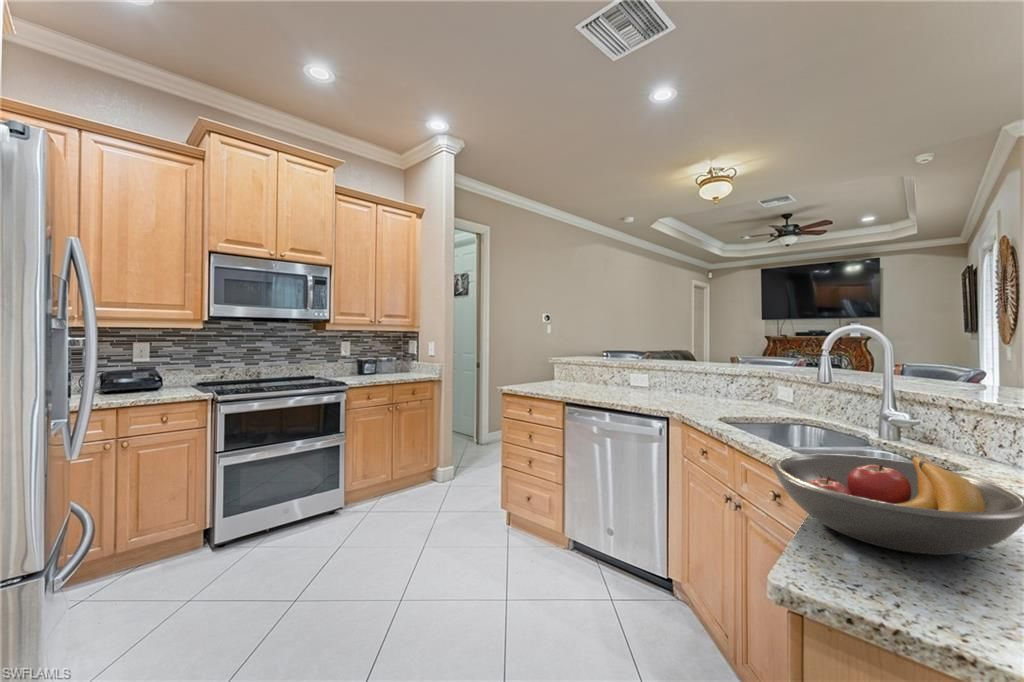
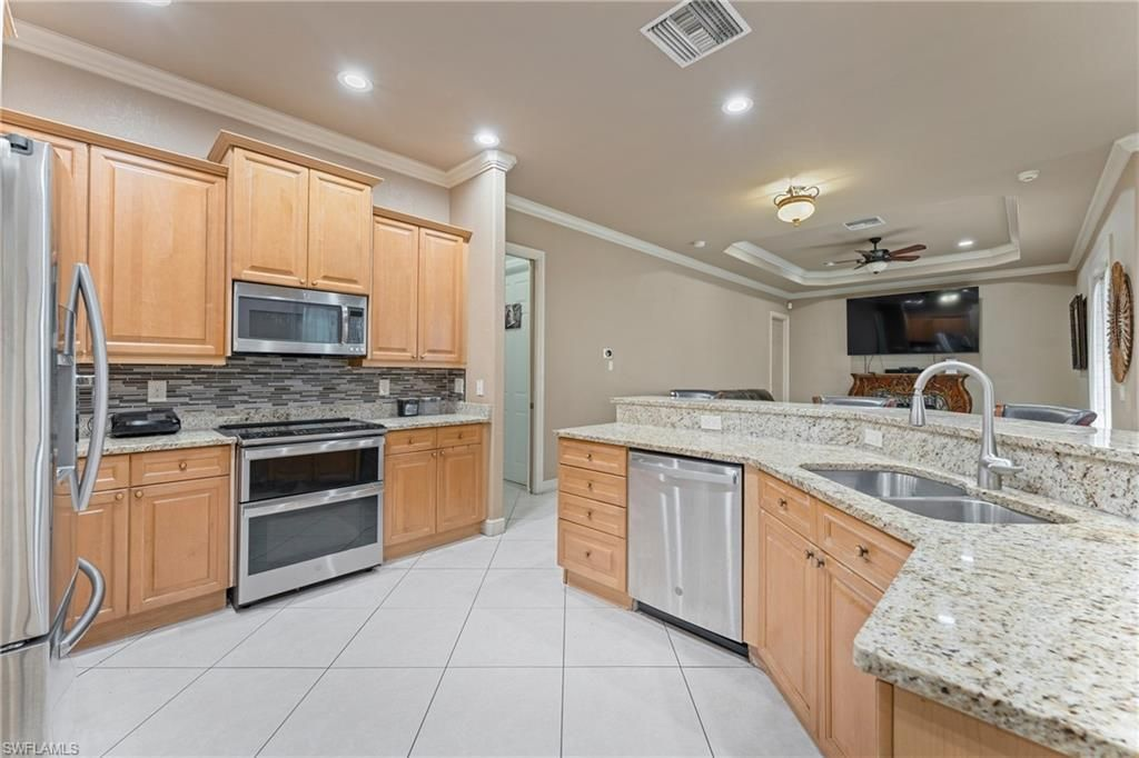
- fruit bowl (884, 498)
